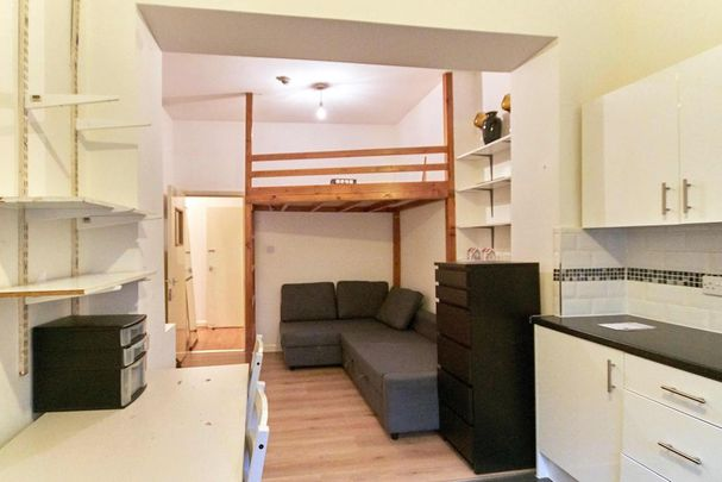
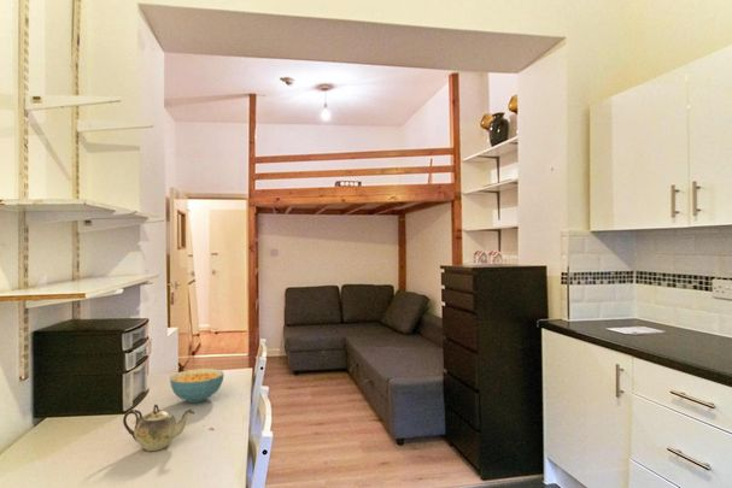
+ cereal bowl (197, 387)
+ teapot (159, 424)
